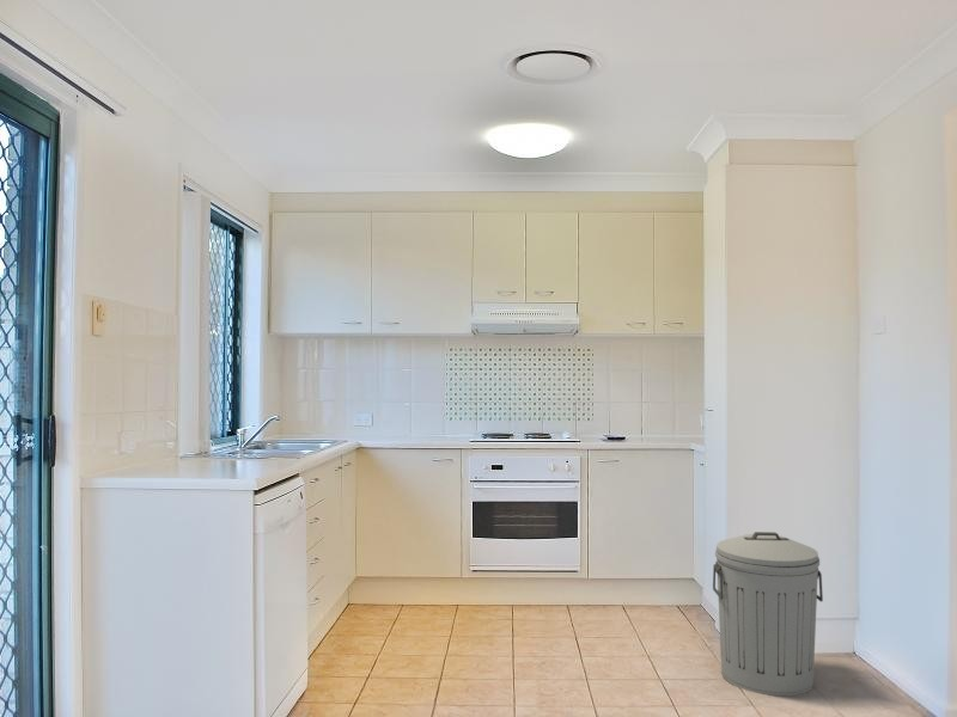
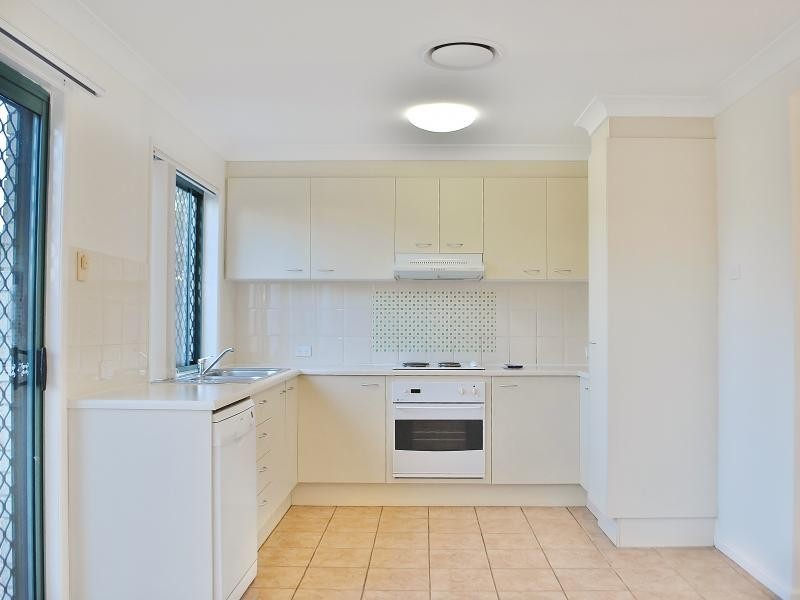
- trash can (766, 605)
